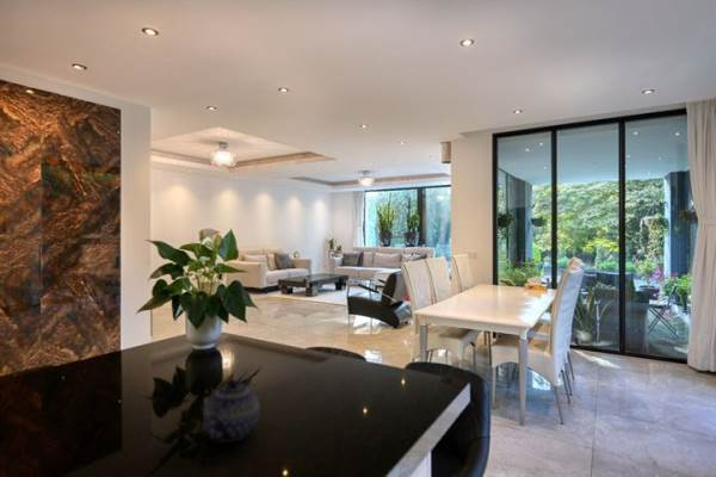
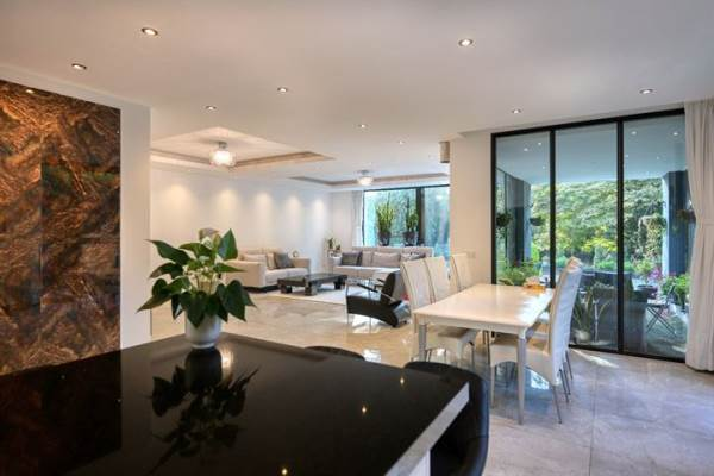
- teapot (232, 407)
